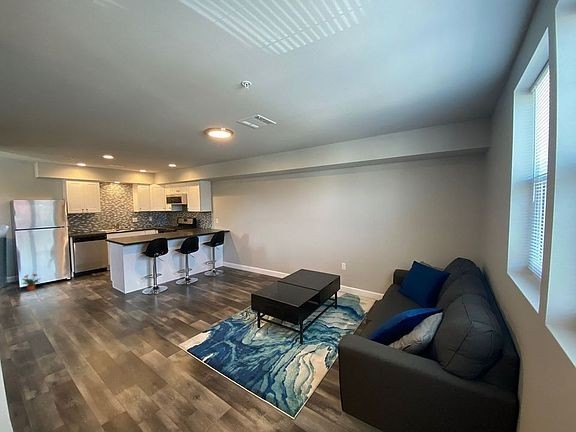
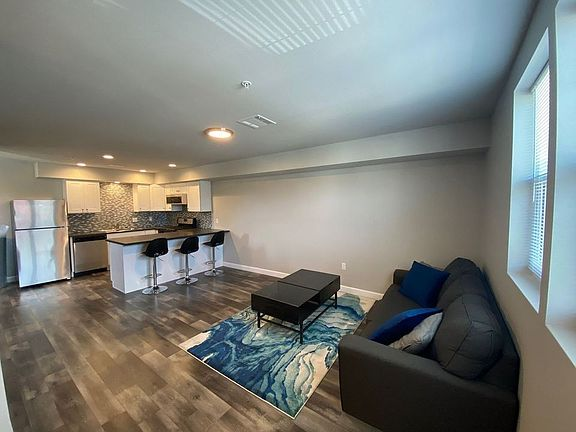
- potted plant (30, 282)
